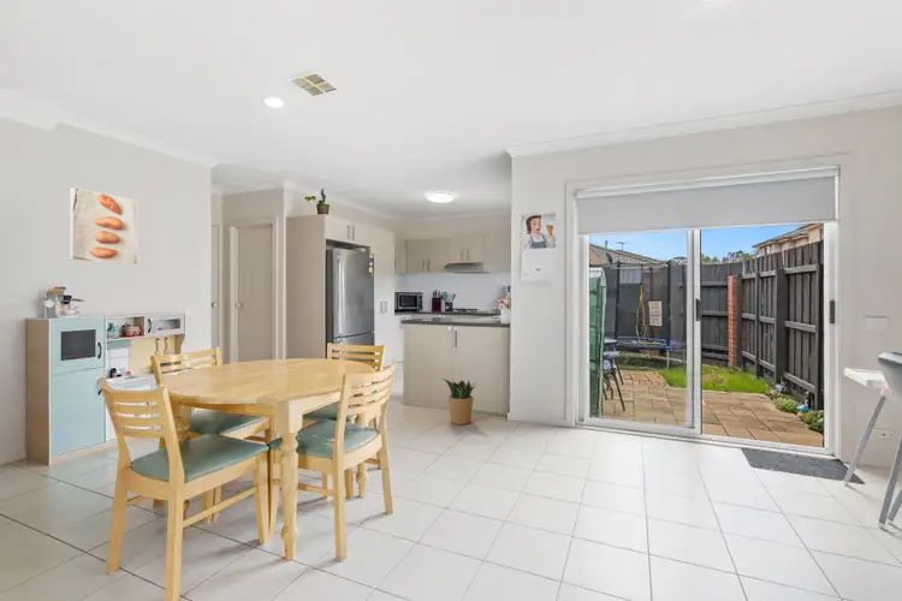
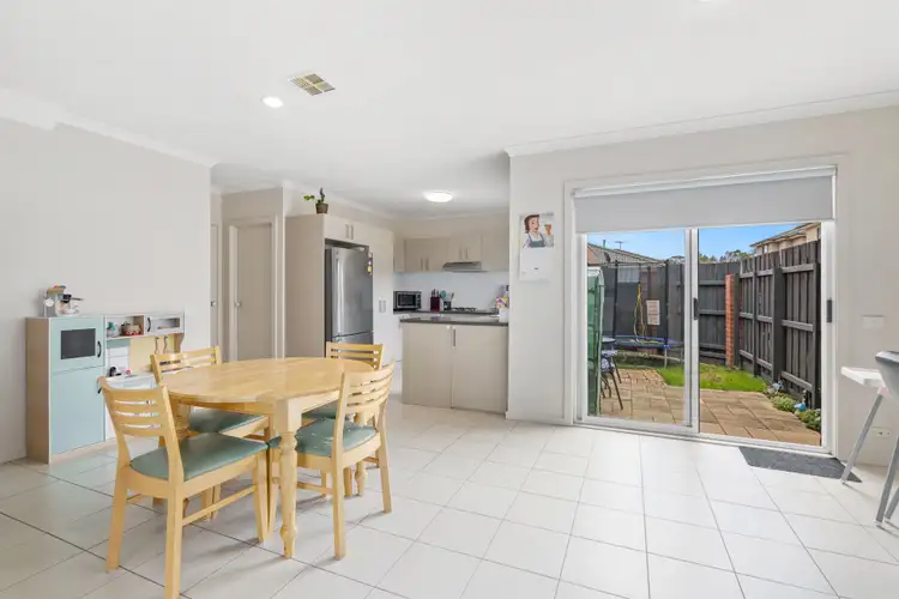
- potted plant (459, 400)
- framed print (105, 228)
